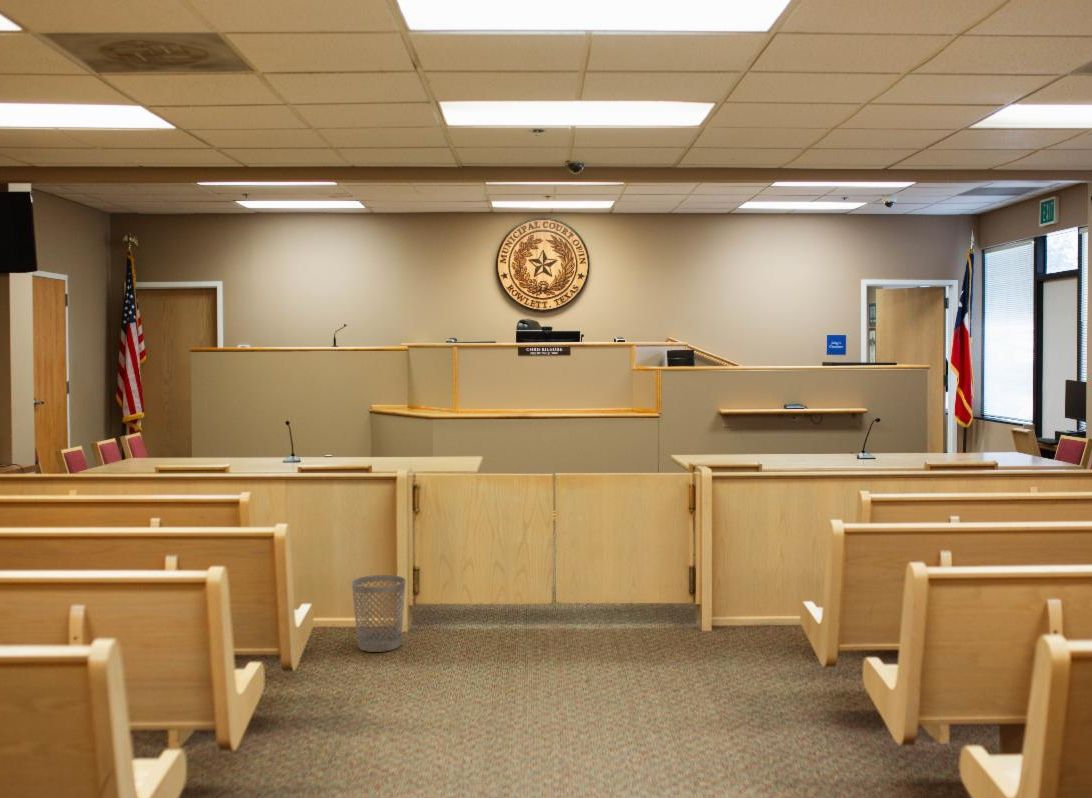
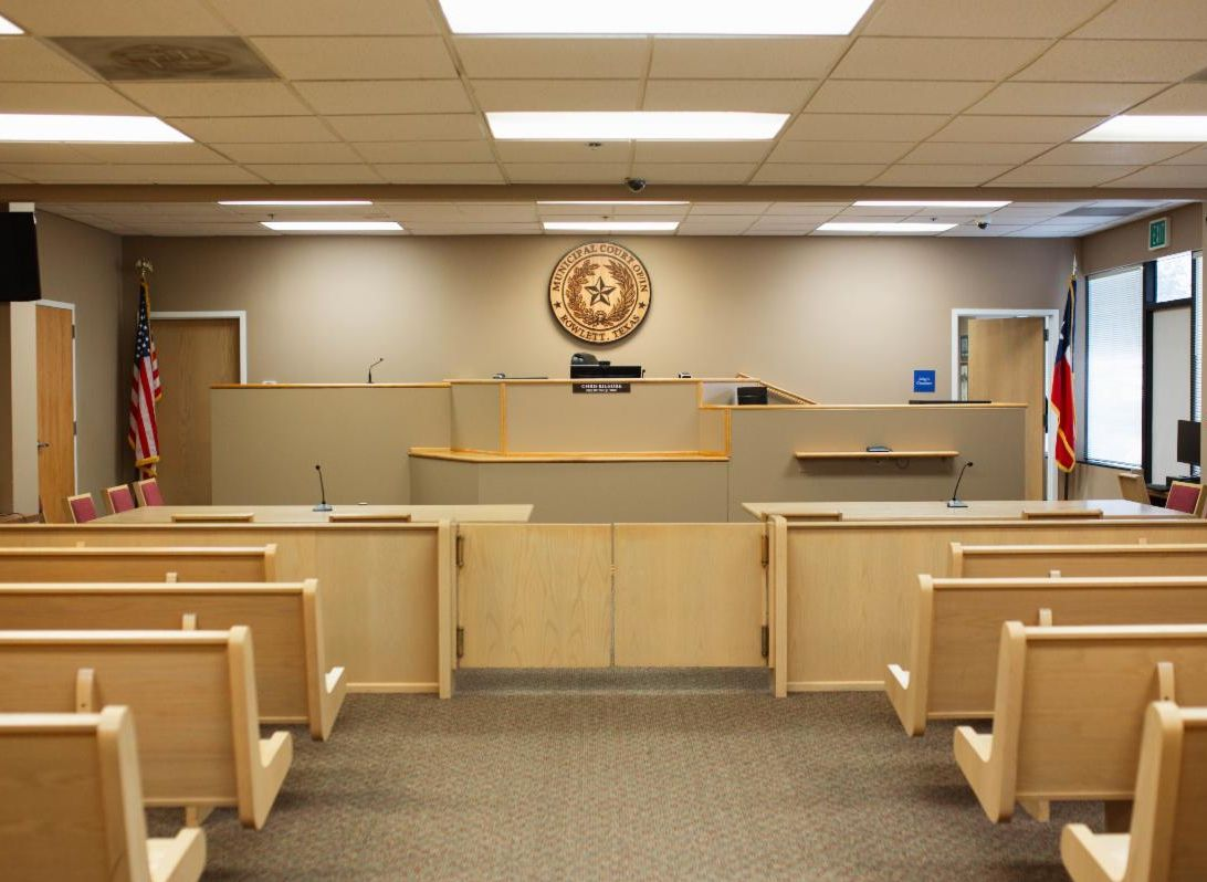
- wastebasket (379, 613)
